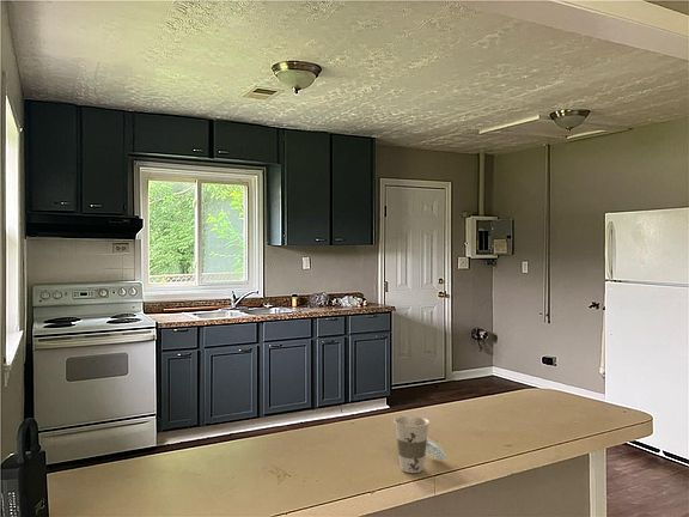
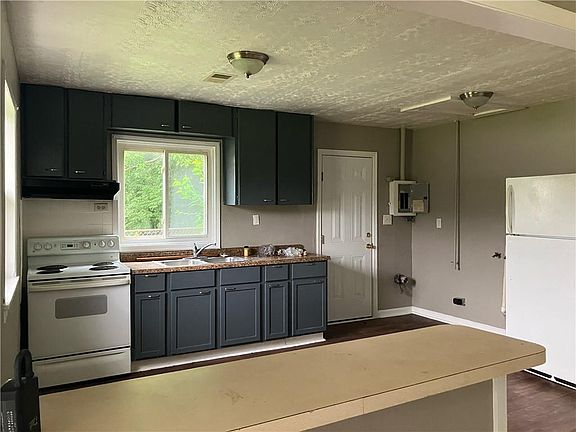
- cup (419, 442)
